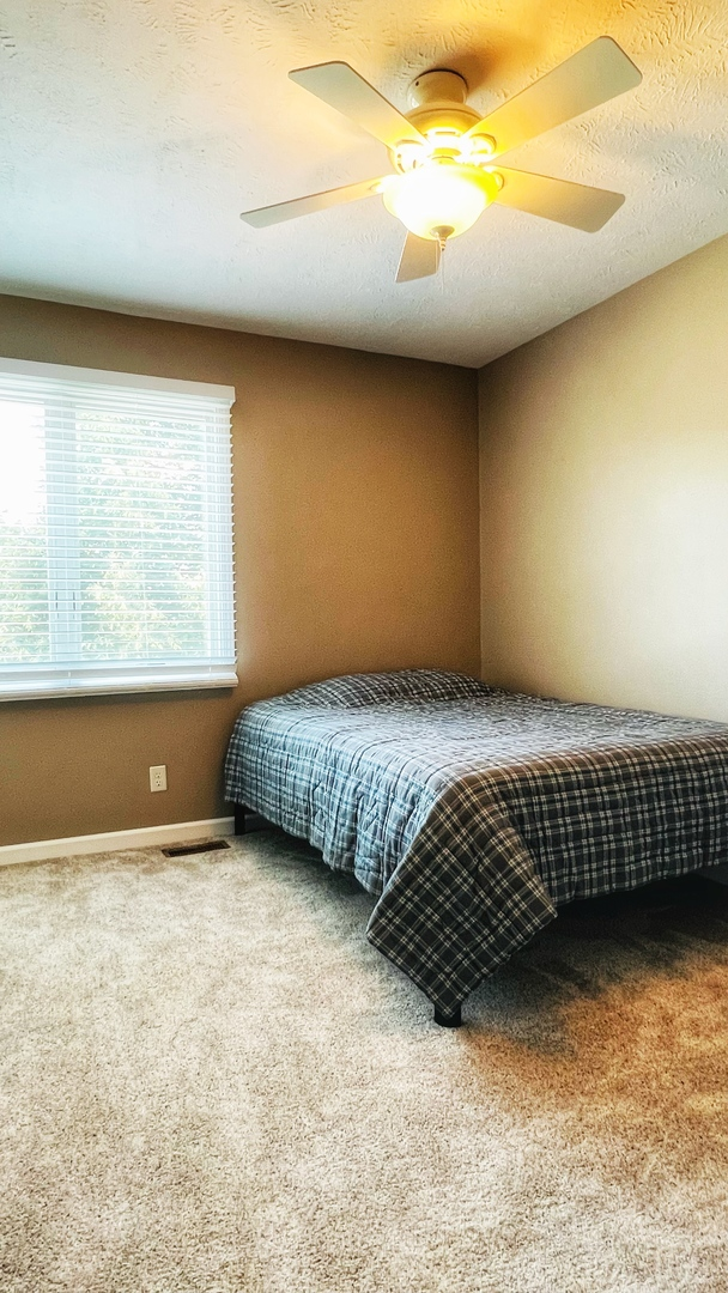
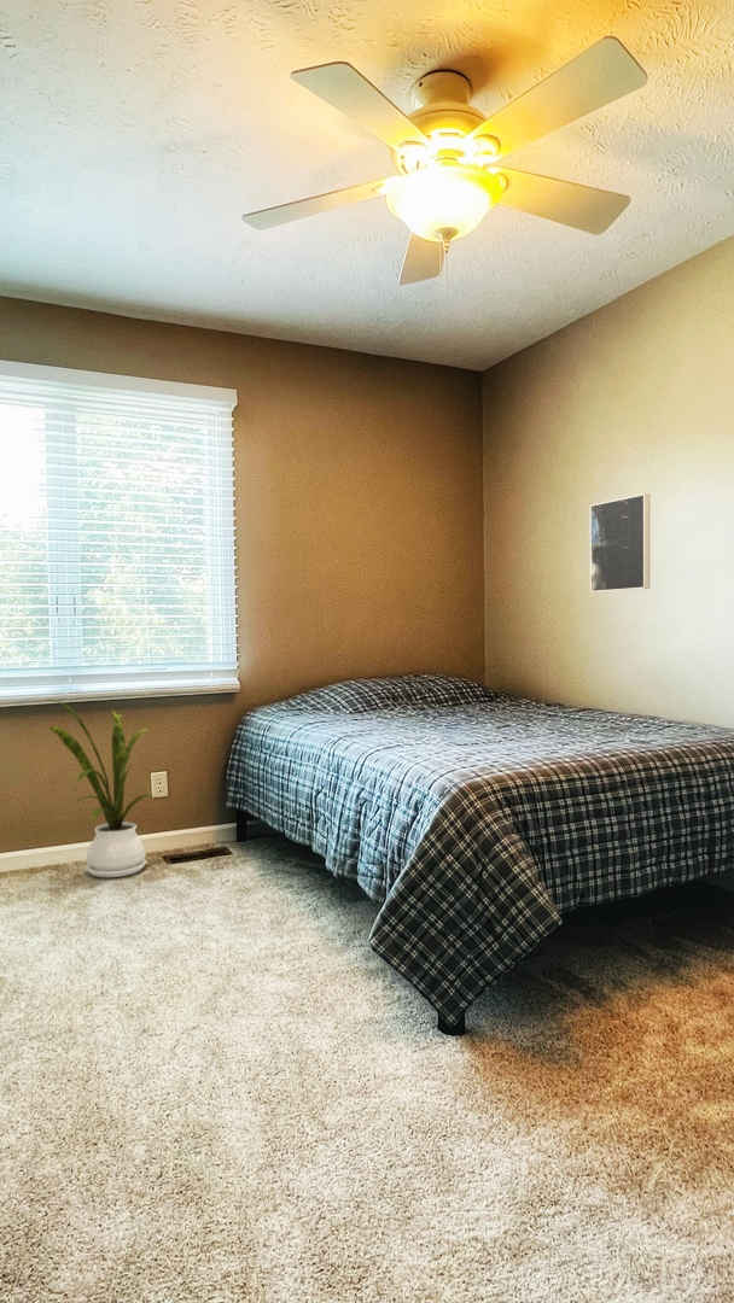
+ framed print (618, 544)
+ house plant (106, 783)
